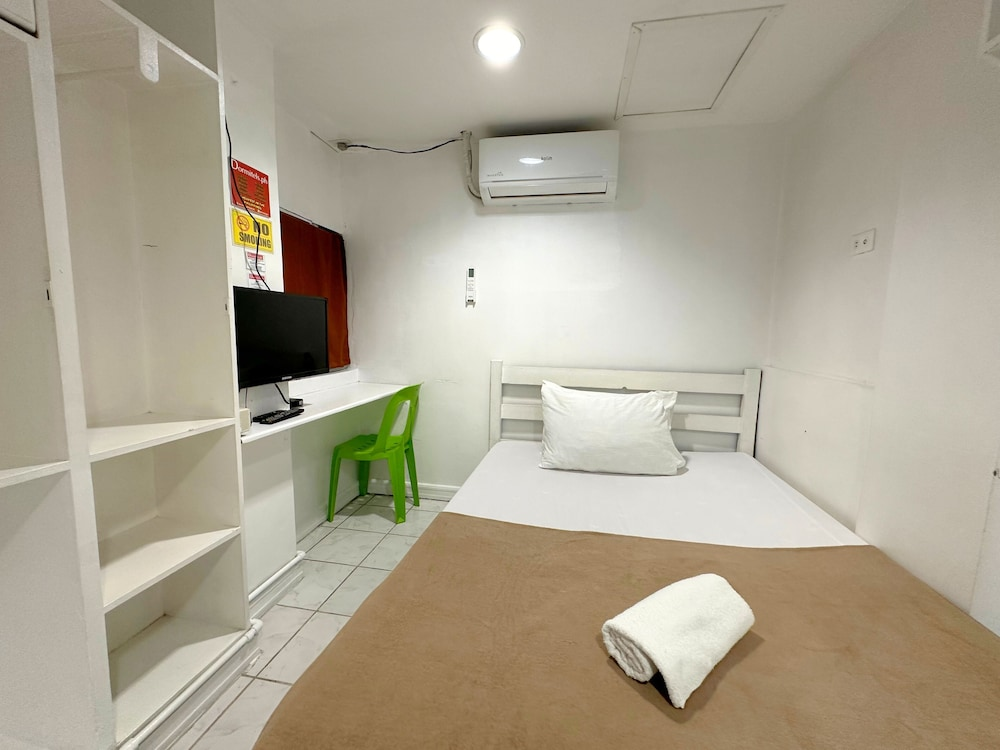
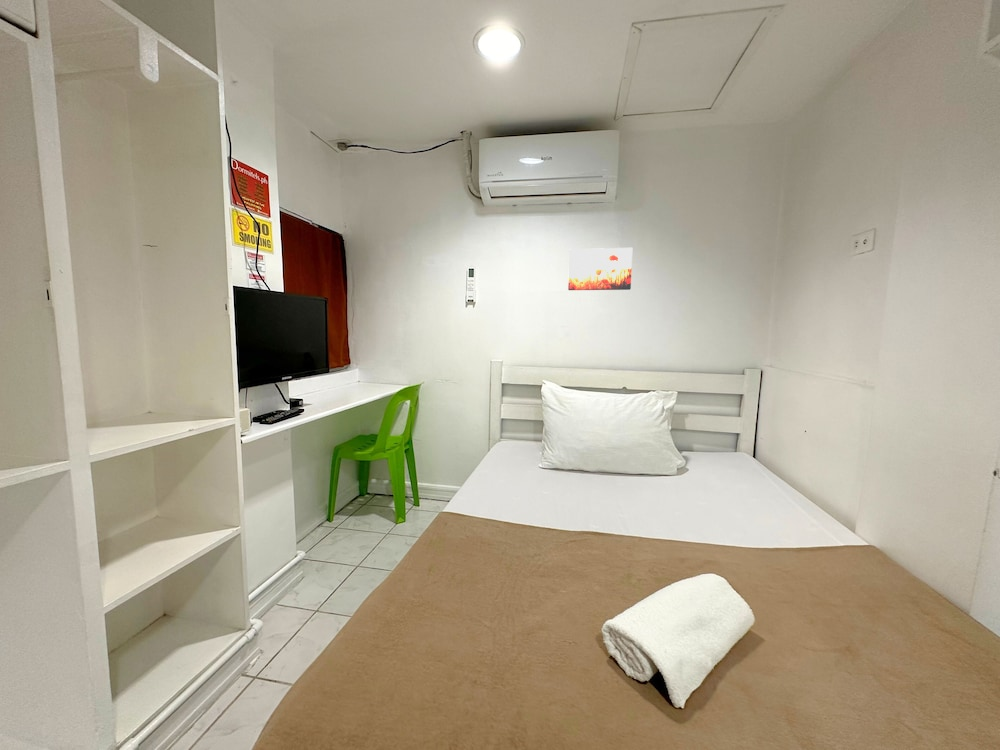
+ wall art (599, 269)
